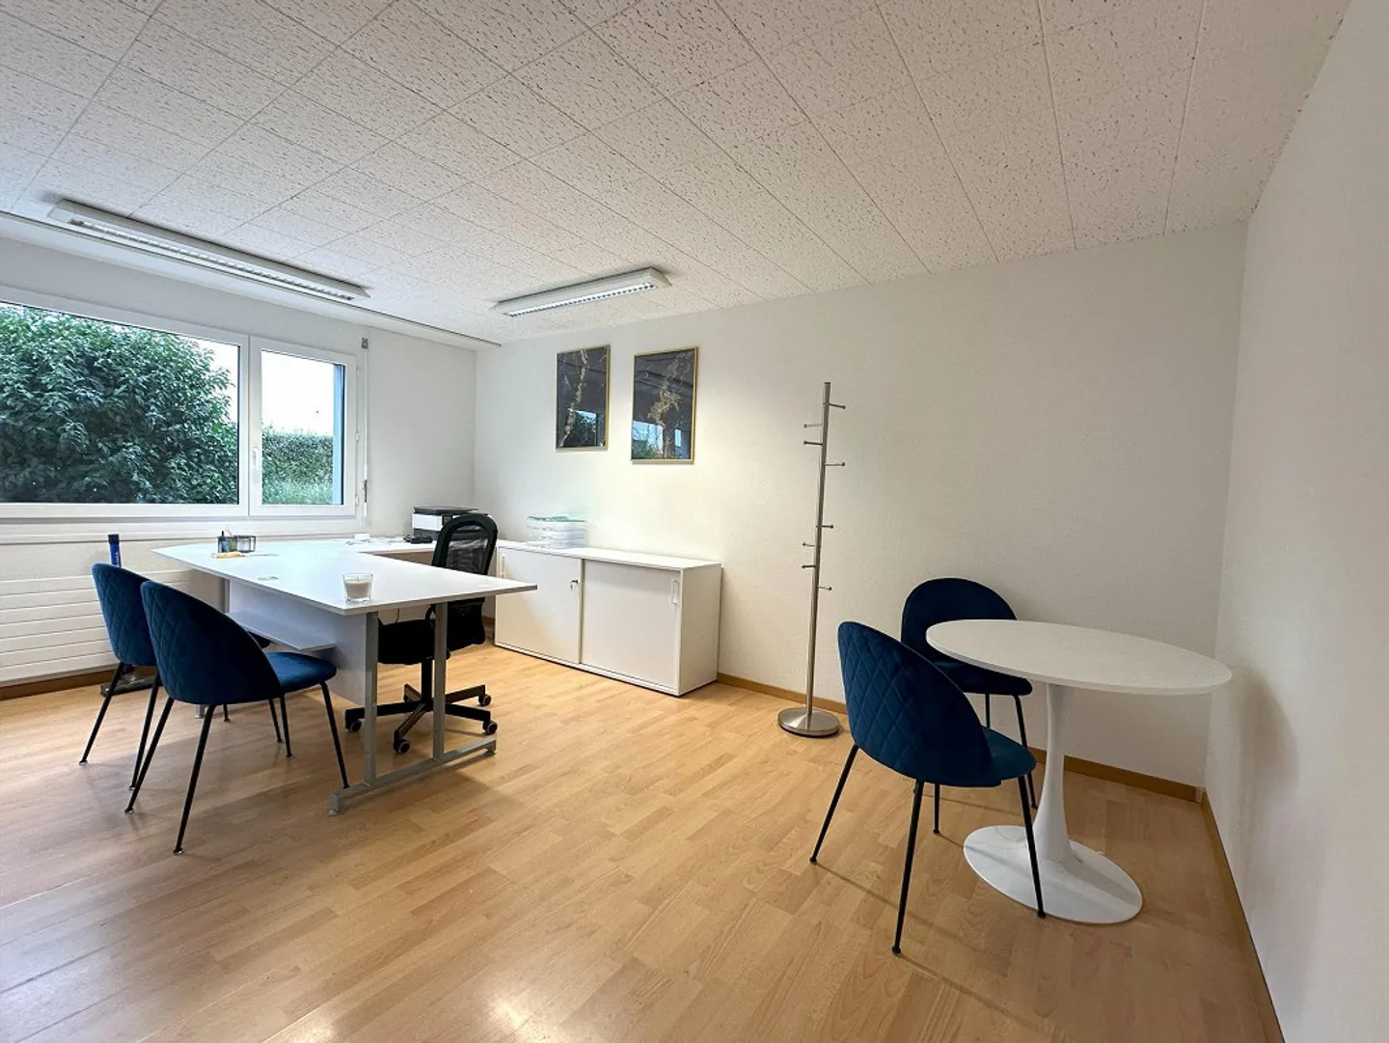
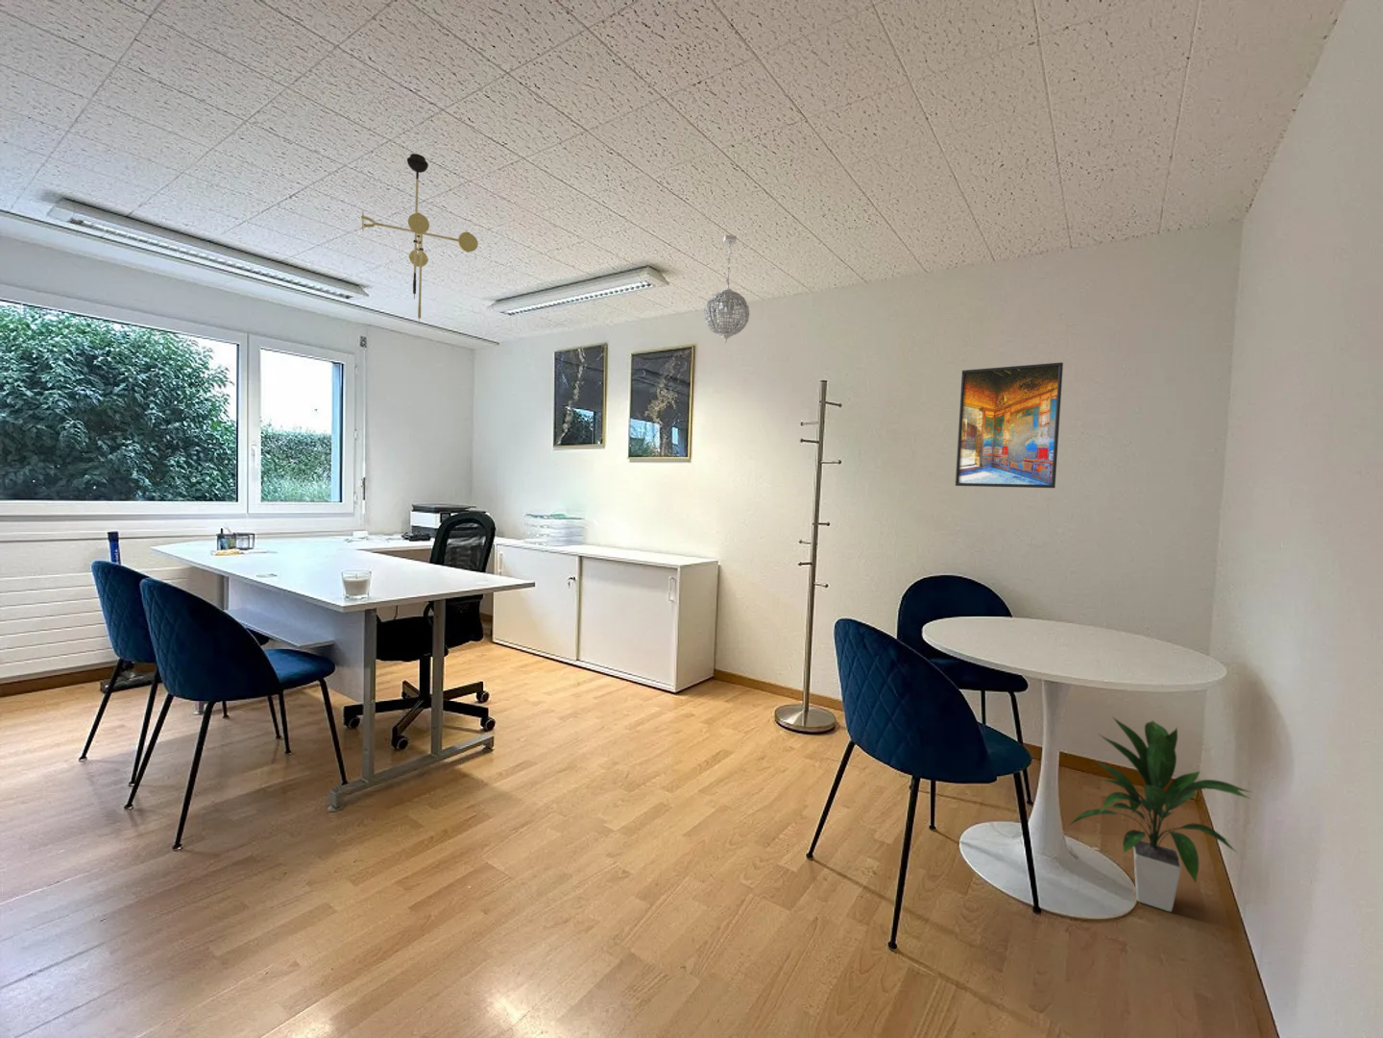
+ indoor plant (1152, 807)
+ pendant light (727, 290)
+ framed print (1007, 426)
+ ceiling light fixture (422, 239)
